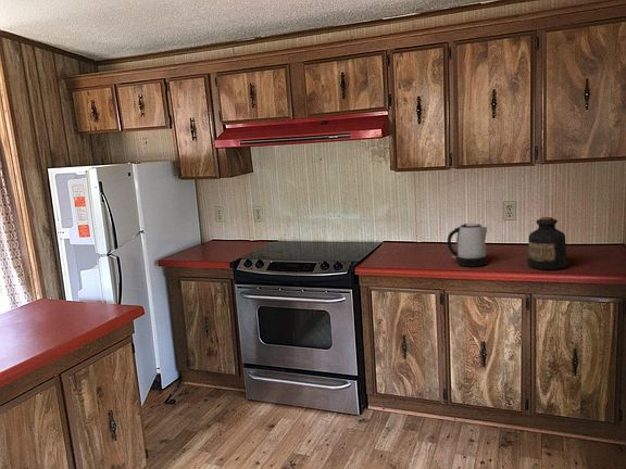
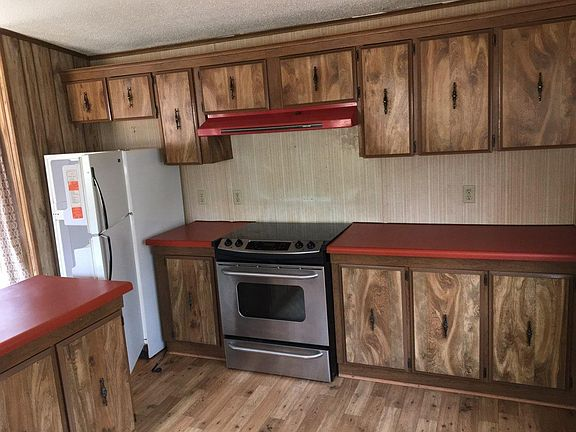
- bottle (547, 242)
- kettle (466, 243)
